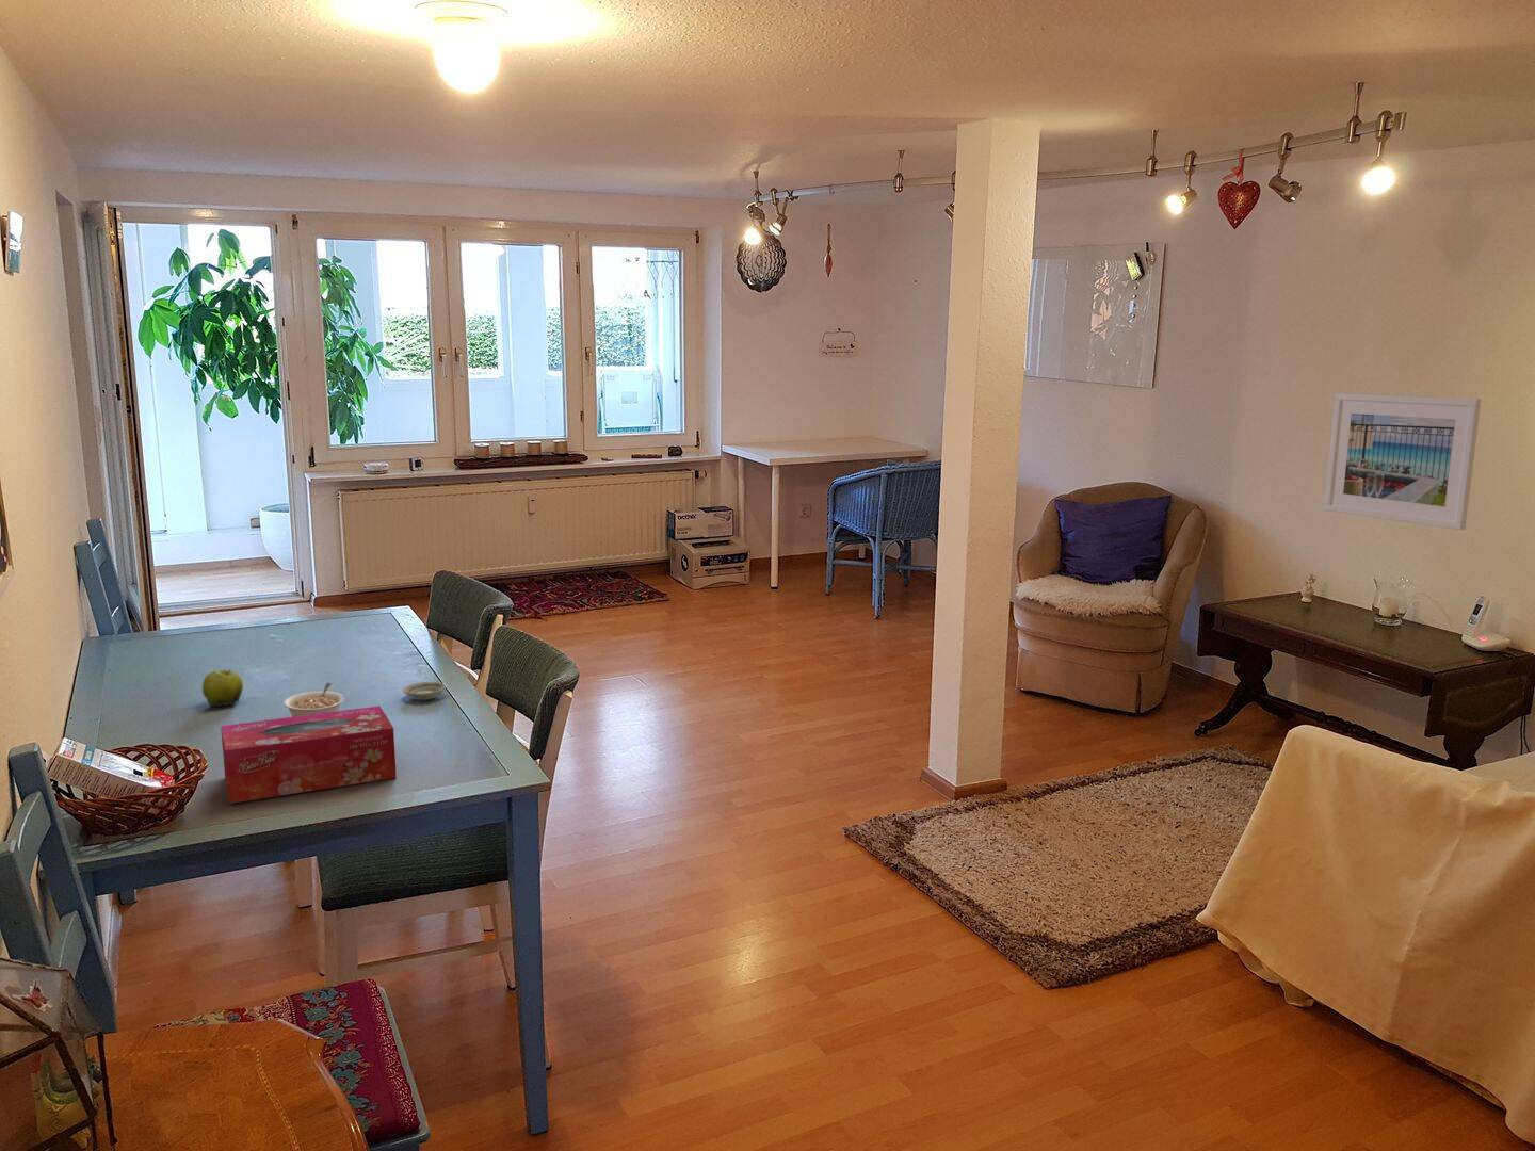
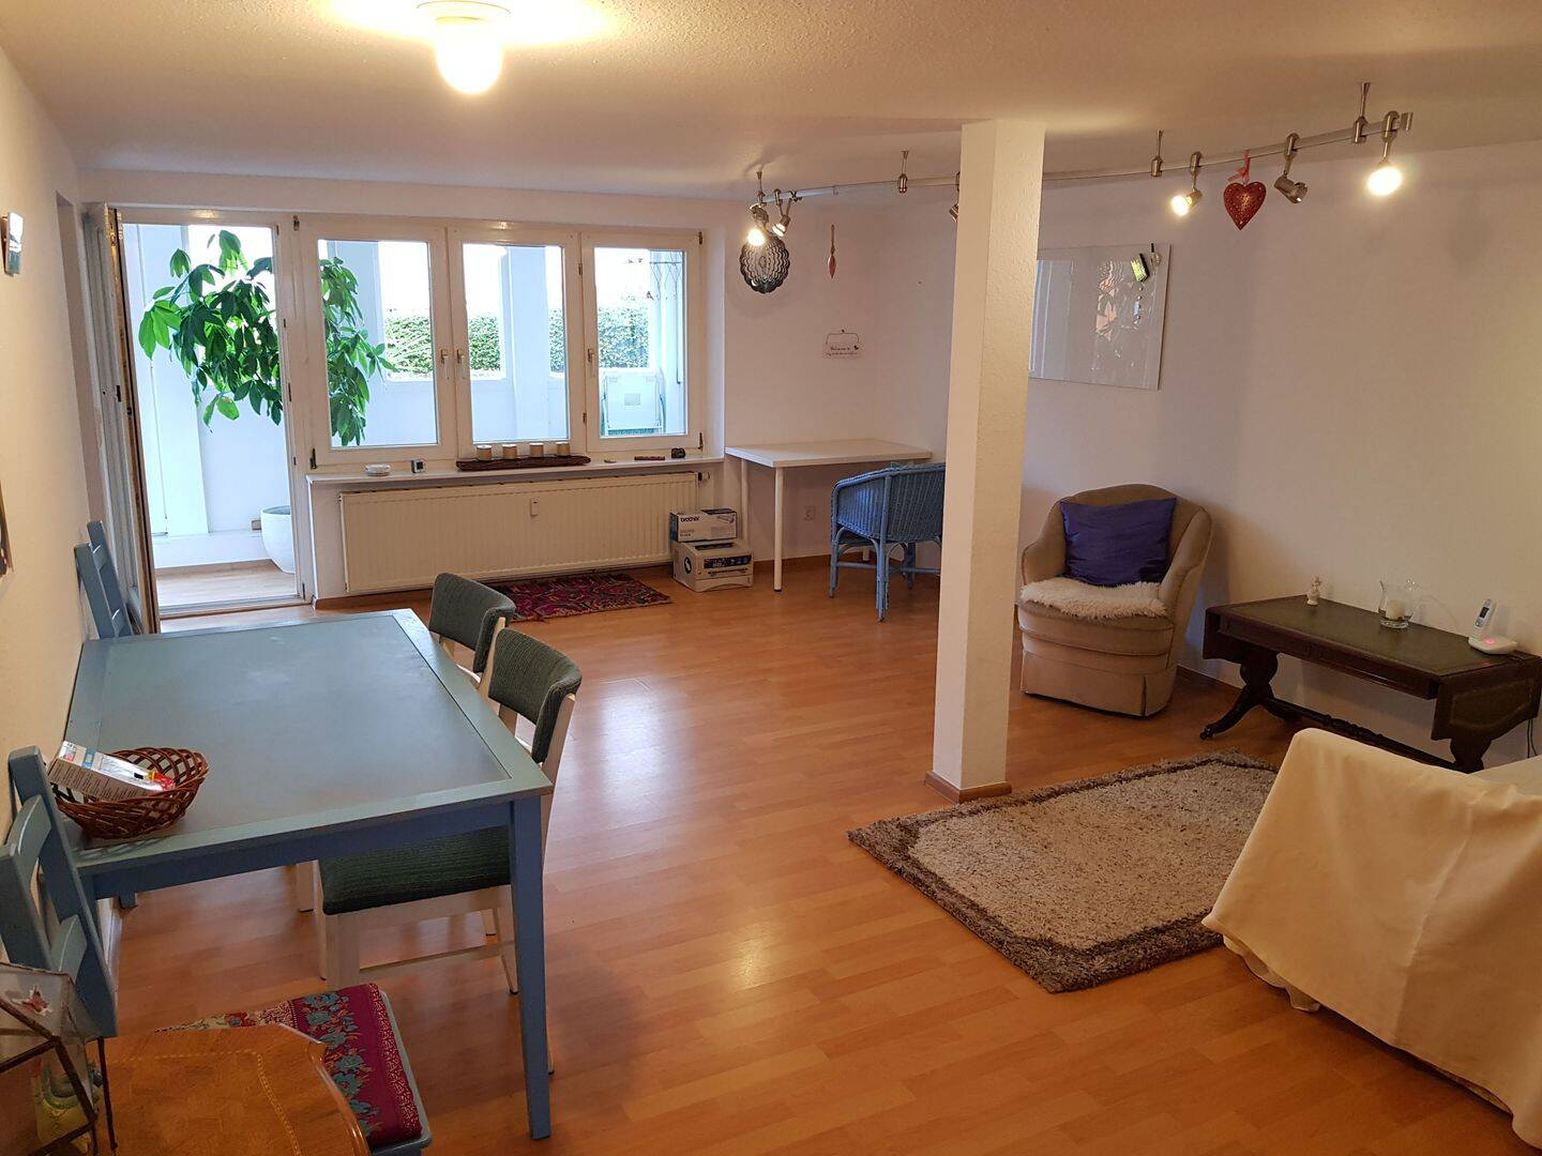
- legume (313, 707)
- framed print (1397, 458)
- tissue box (308, 751)
- fruit (222, 687)
- saucer (424, 692)
